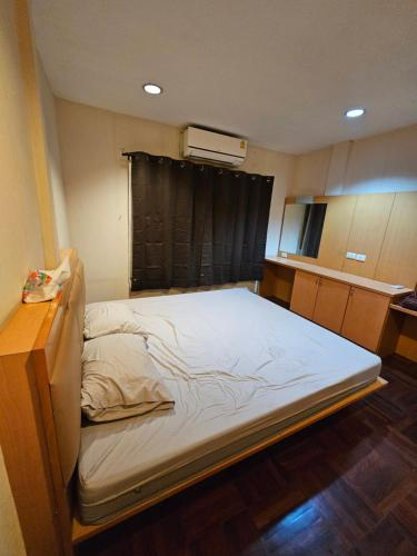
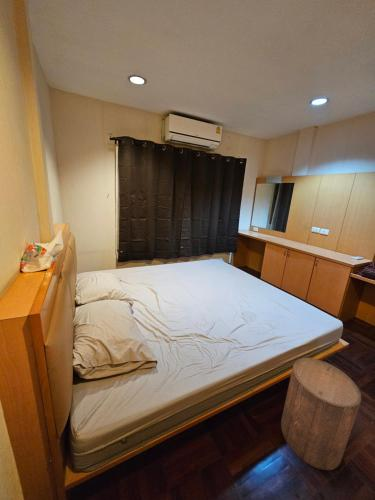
+ stool (316, 409)
